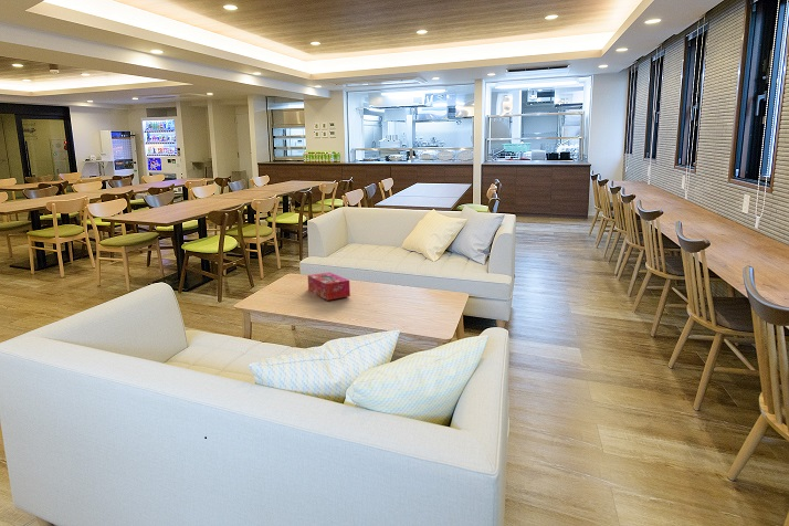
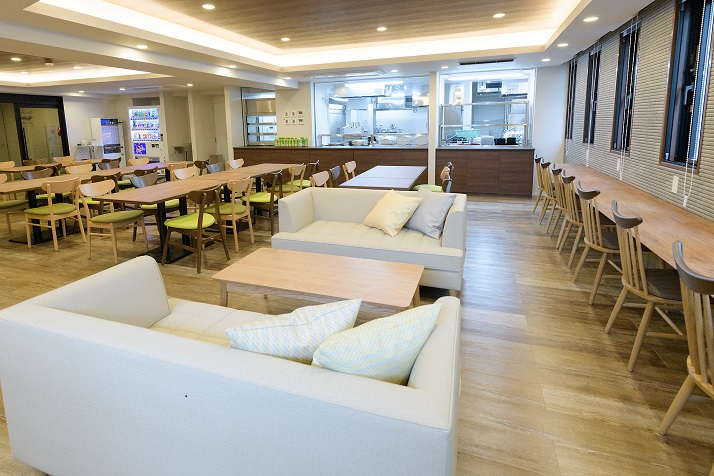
- tissue box (328, 285)
